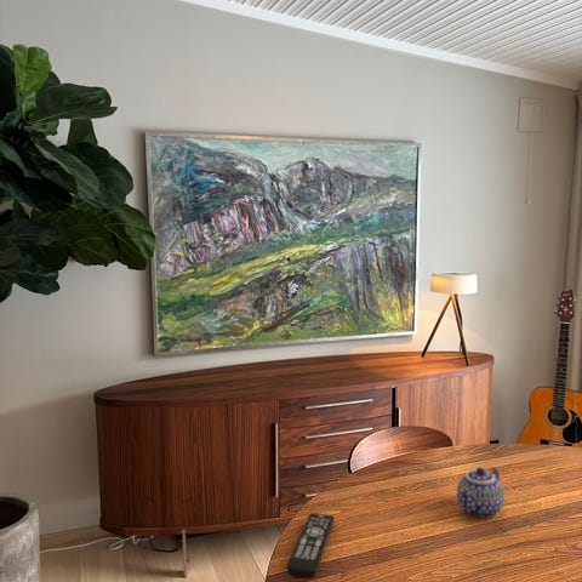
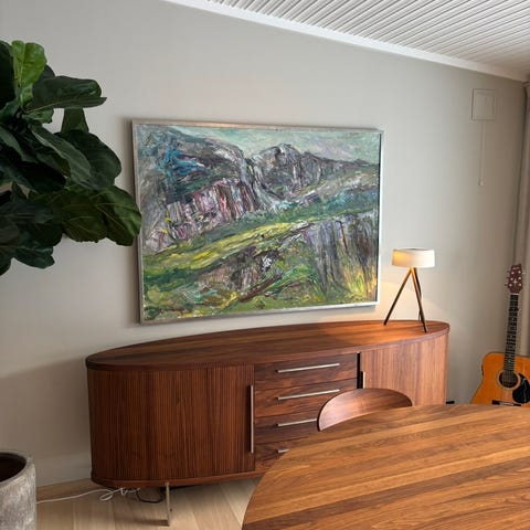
- teapot (480, 489)
- remote control (312, 543)
